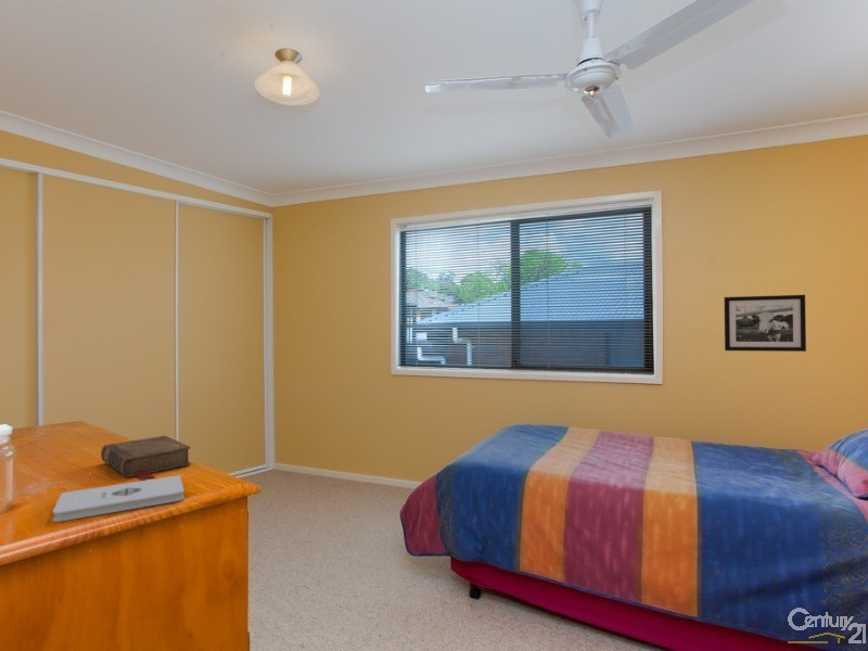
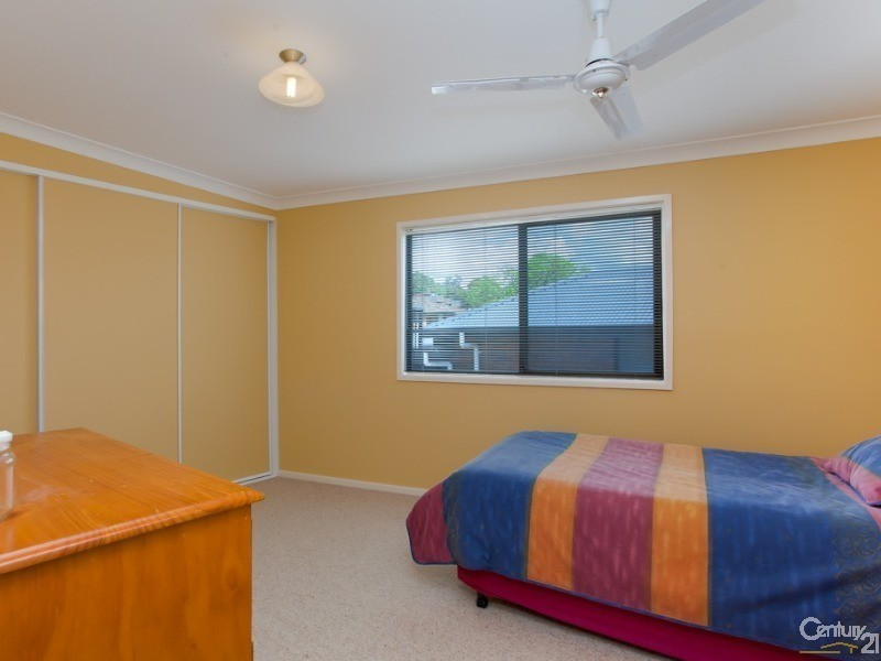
- notepad (123, 496)
- book (149, 457)
- picture frame (763, 323)
